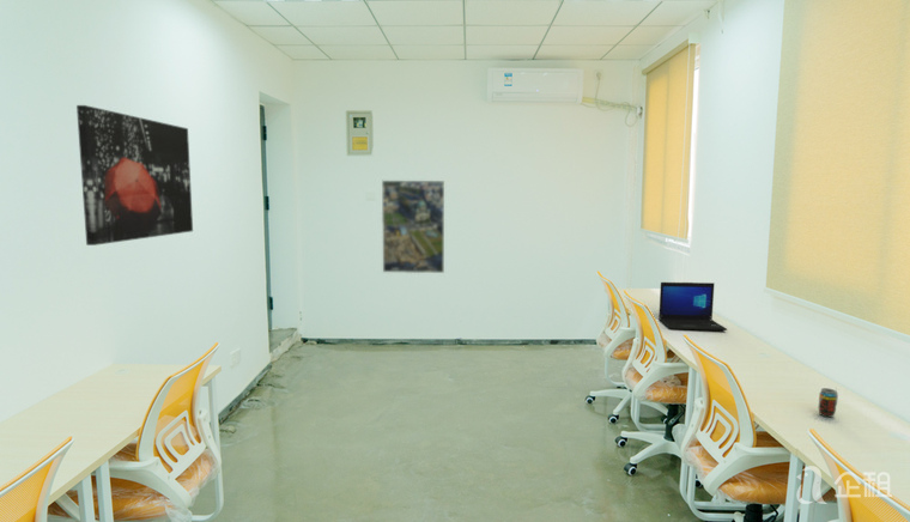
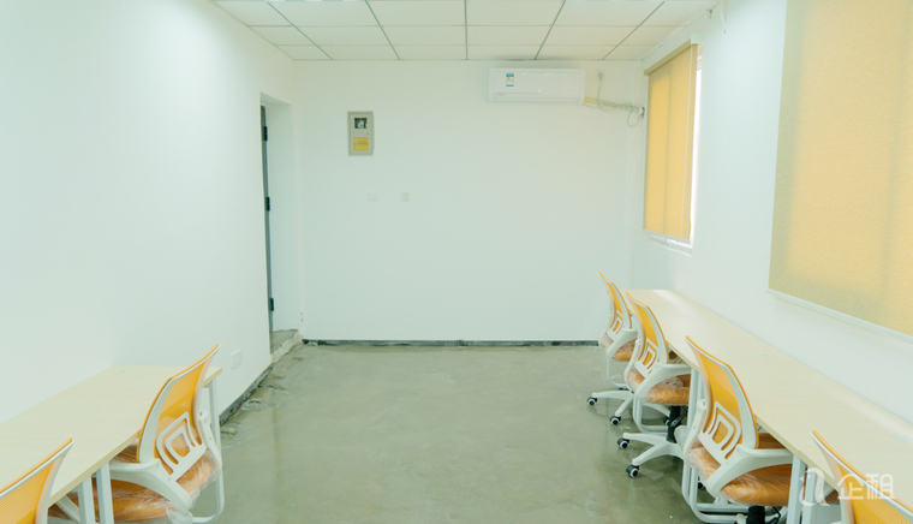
- beverage can (827, 400)
- wall art (144, 178)
- laptop (692, 305)
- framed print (413, 226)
